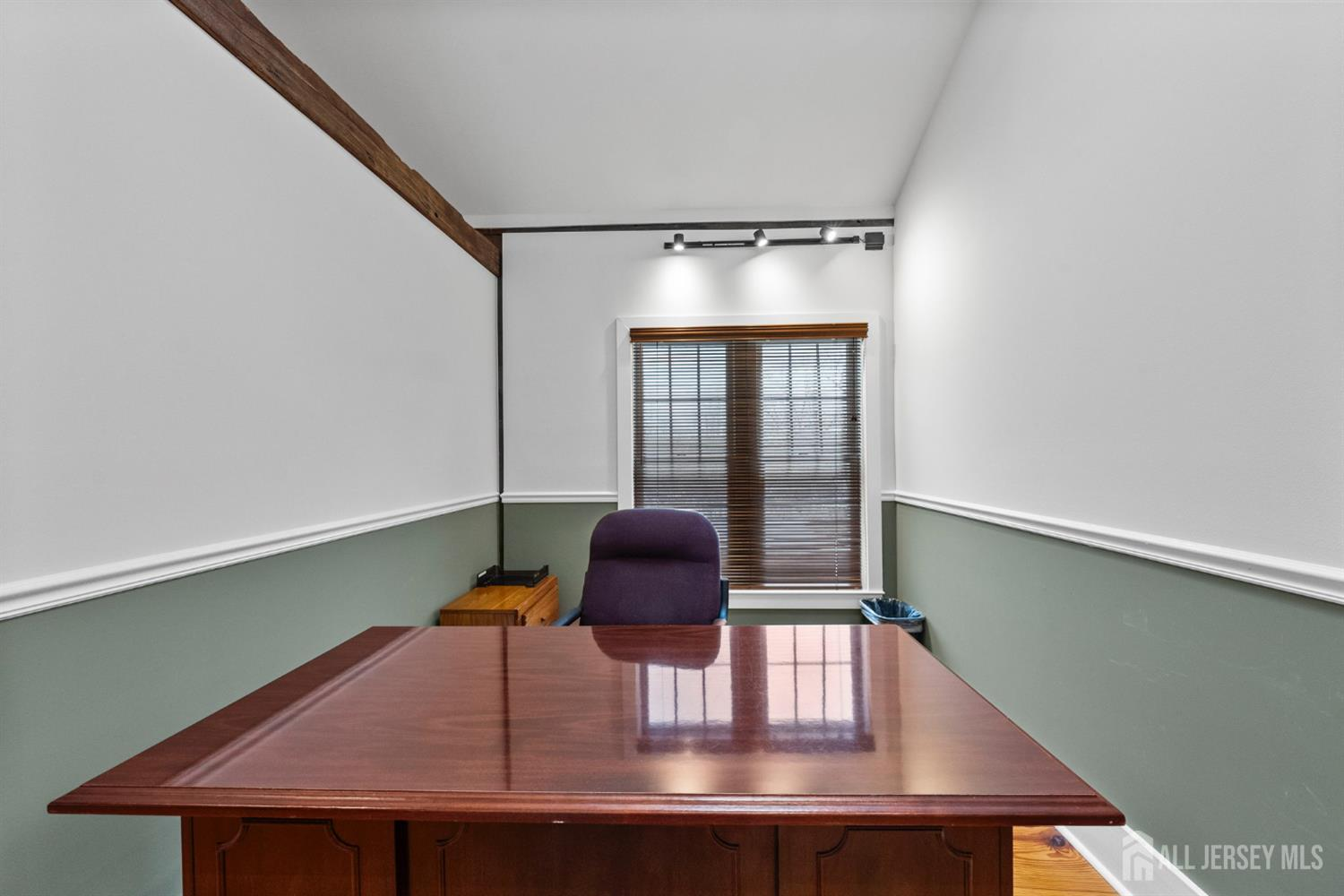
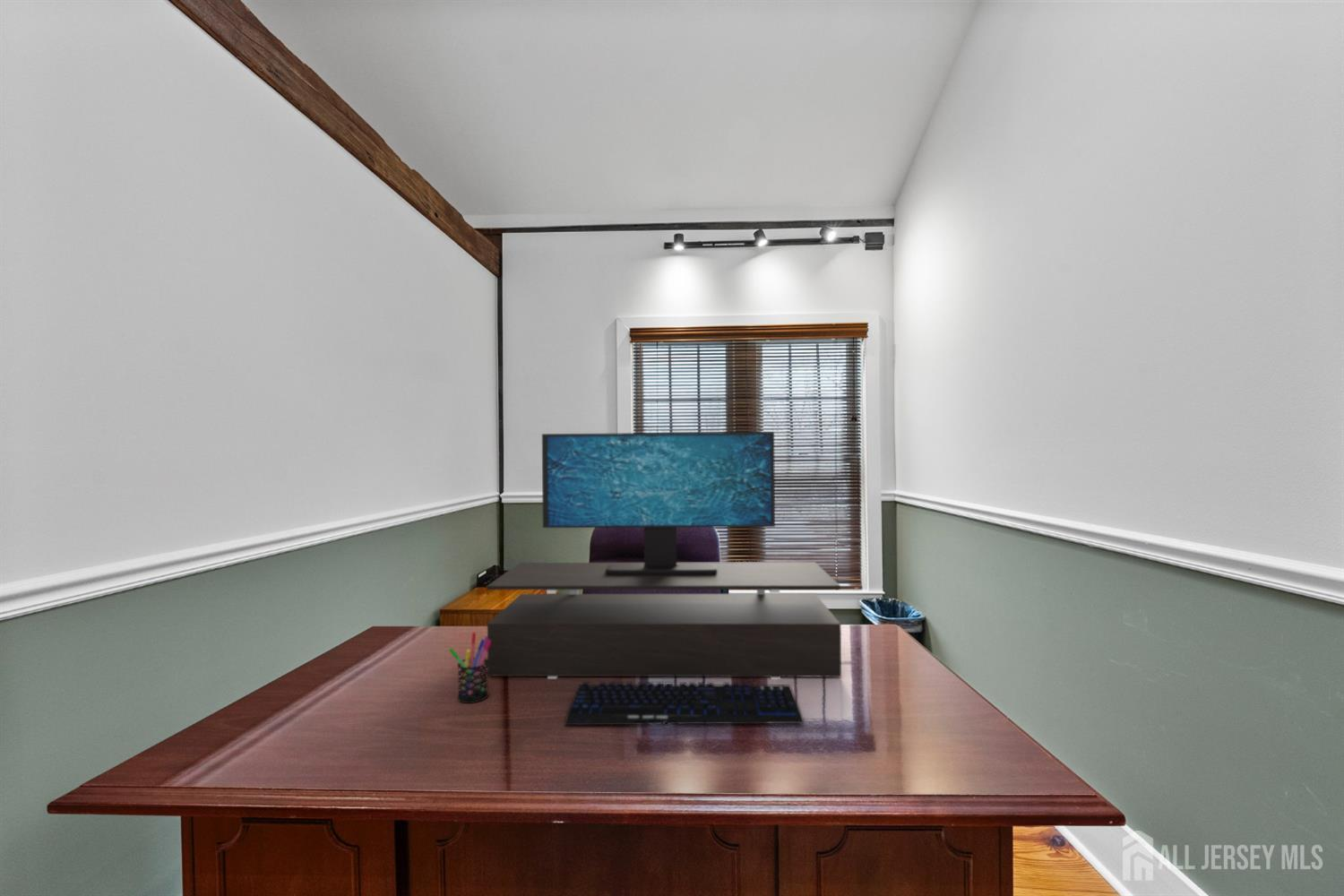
+ keyboard (684, 702)
+ pen holder (470, 667)
+ tv stand (664, 546)
